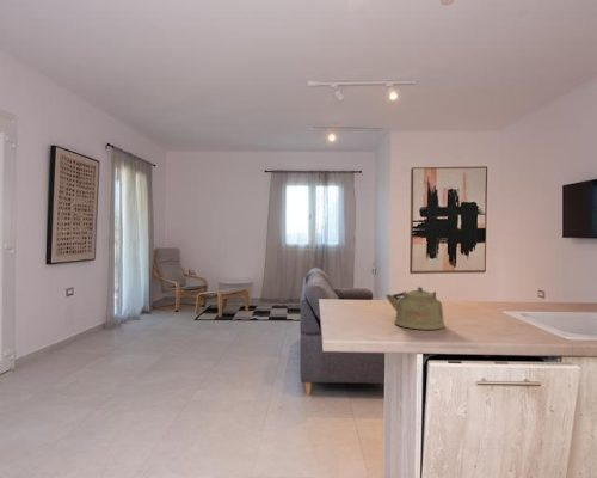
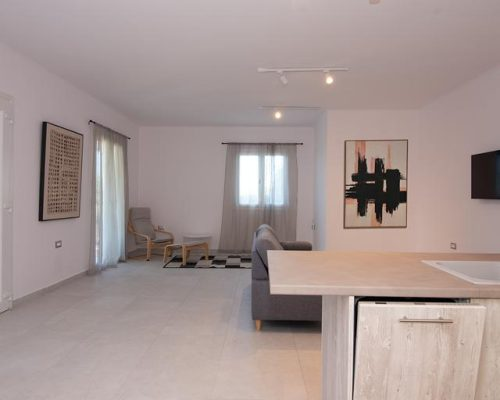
- kettle (413, 305)
